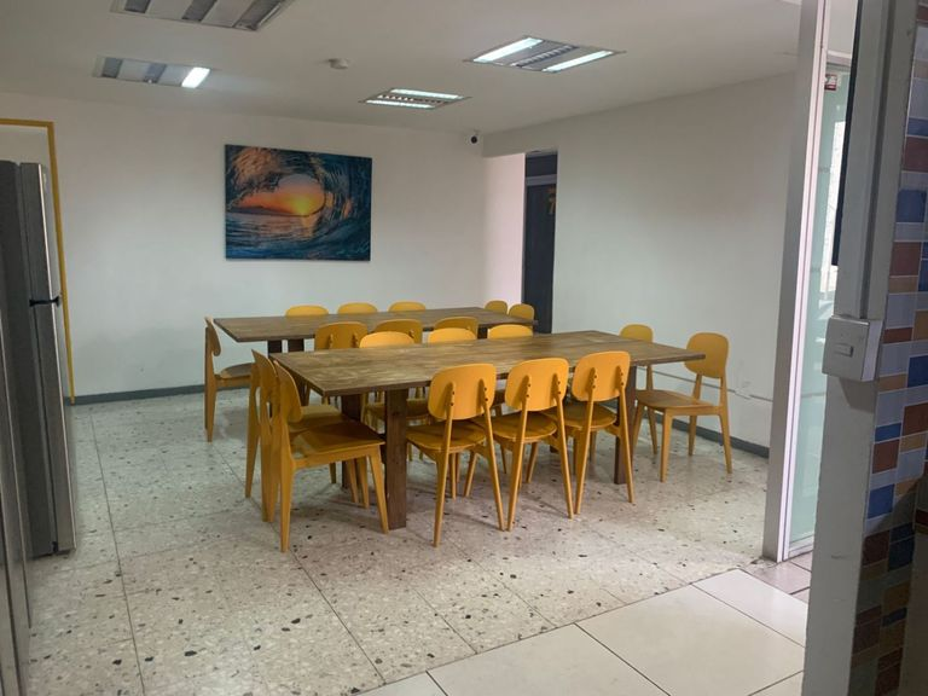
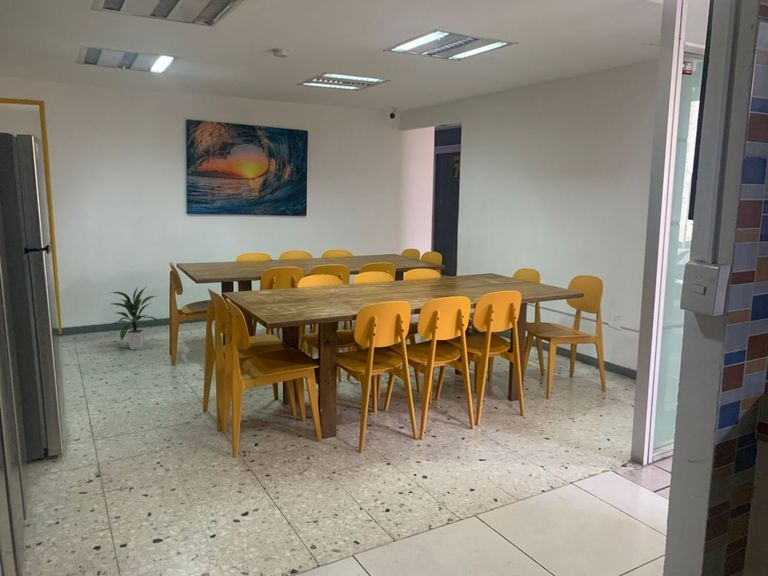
+ indoor plant (132, 317)
